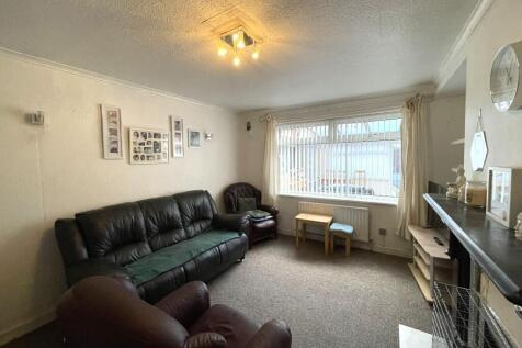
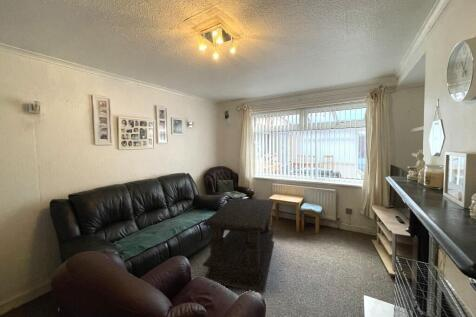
+ coffee table (244, 235)
